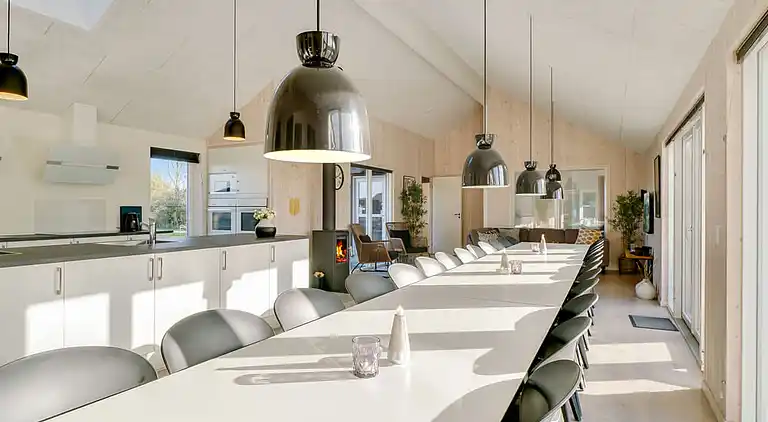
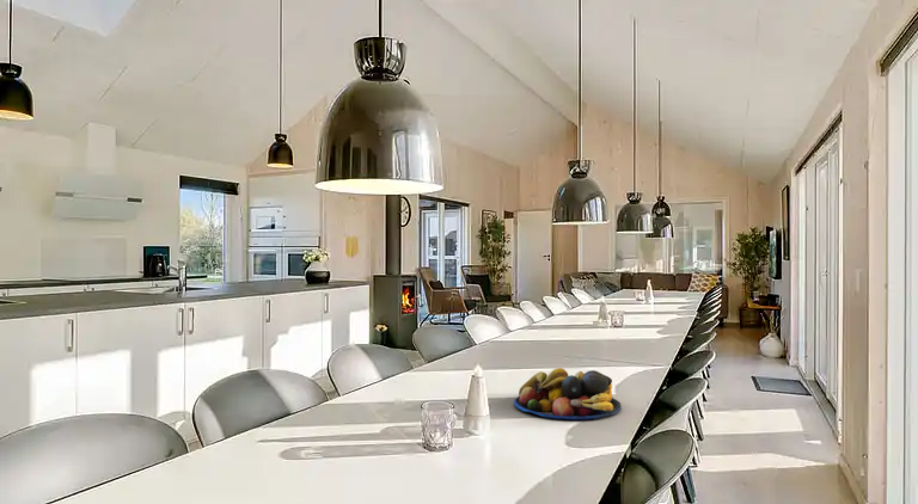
+ fruit bowl (565, 386)
